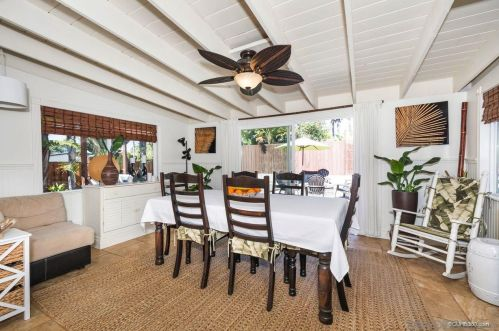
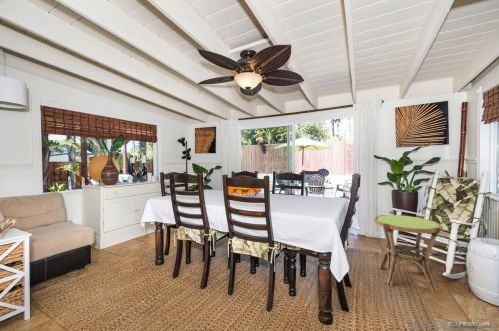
+ side table (405, 249)
